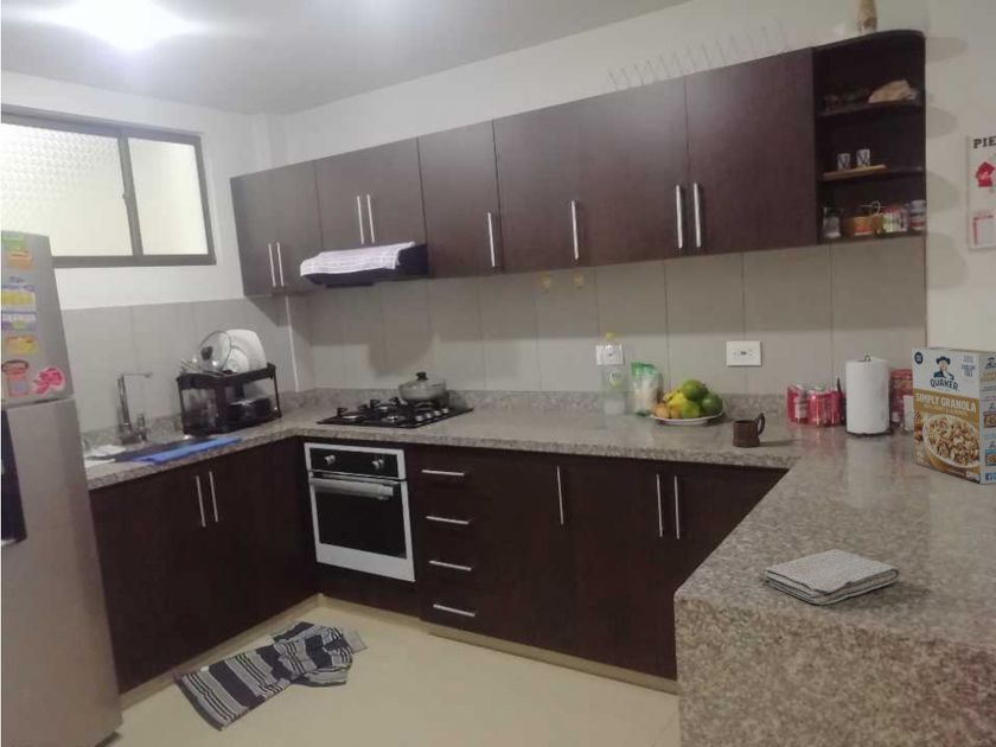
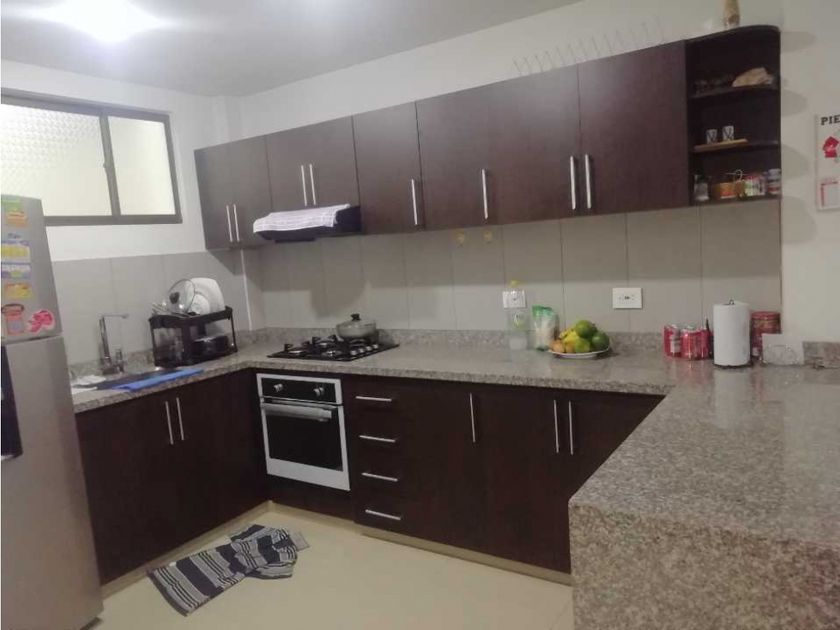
- cereal box (956, 410)
- washcloth (829, 573)
- mug (749, 428)
